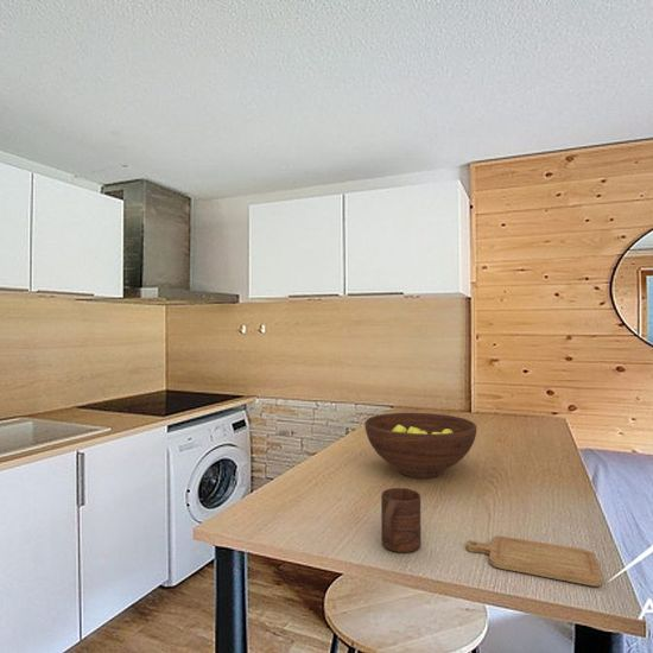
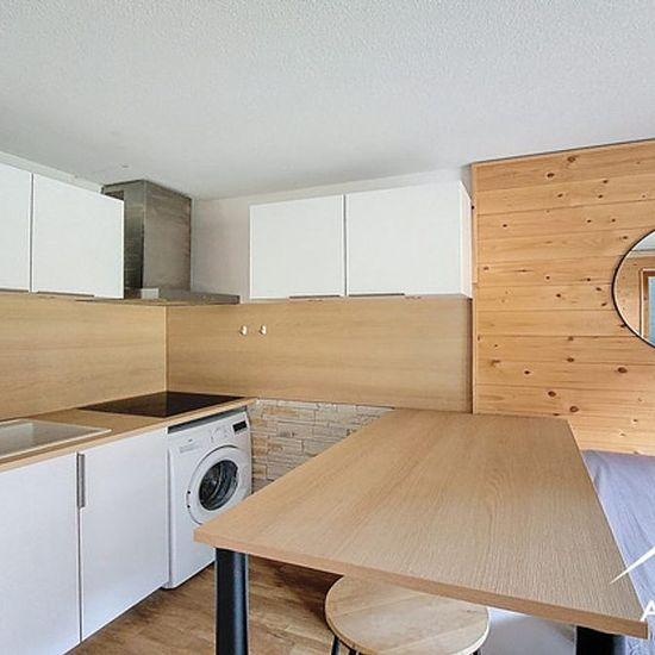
- cup (400, 521)
- chopping board (528, 556)
- fruit bowl (419, 446)
